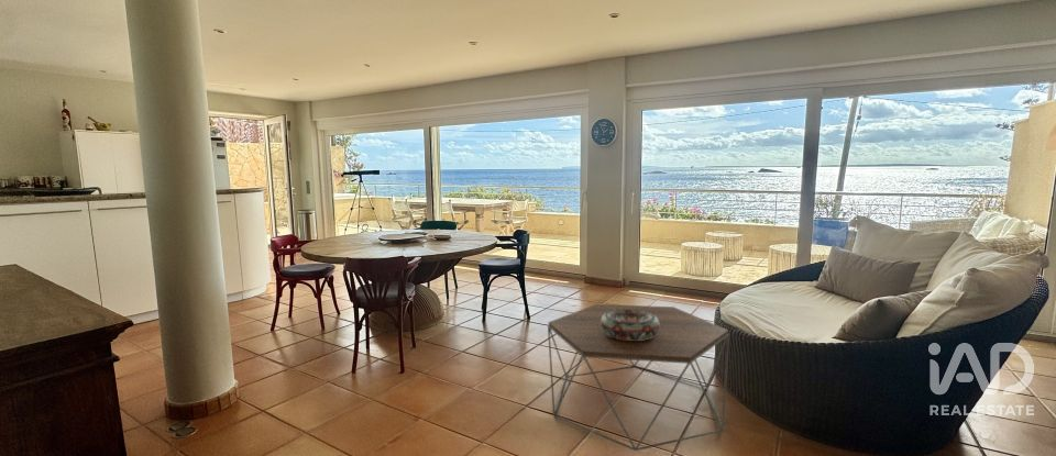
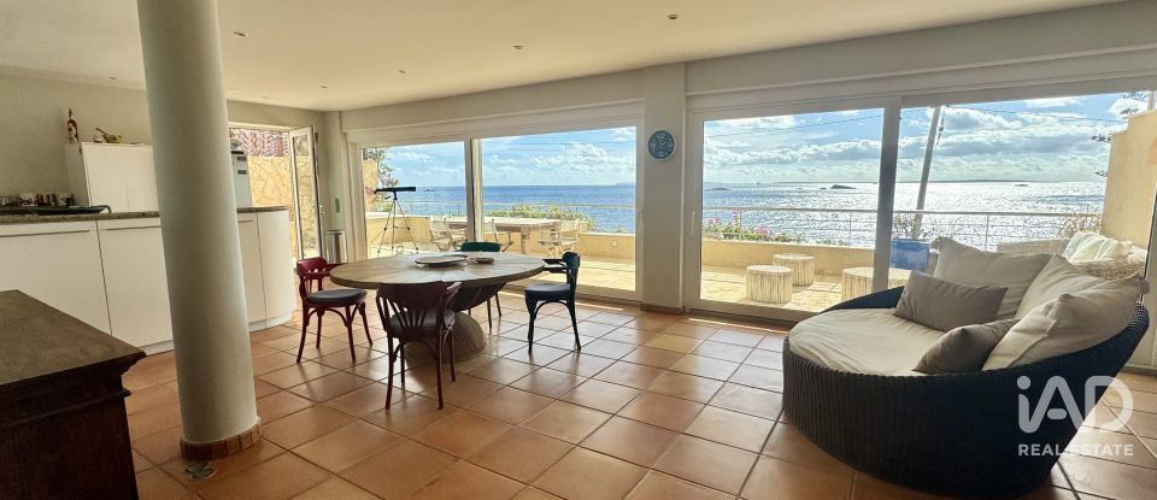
- decorative bowl (629, 324)
- coffee table (635, 364)
